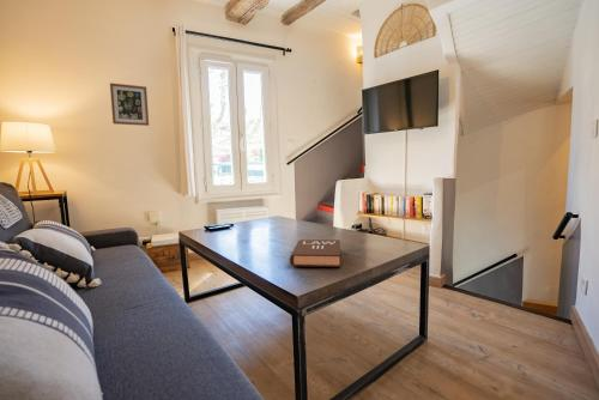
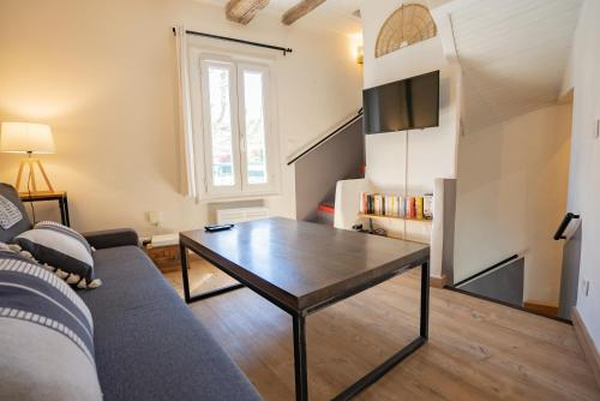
- book (316, 251)
- wall art (129, 104)
